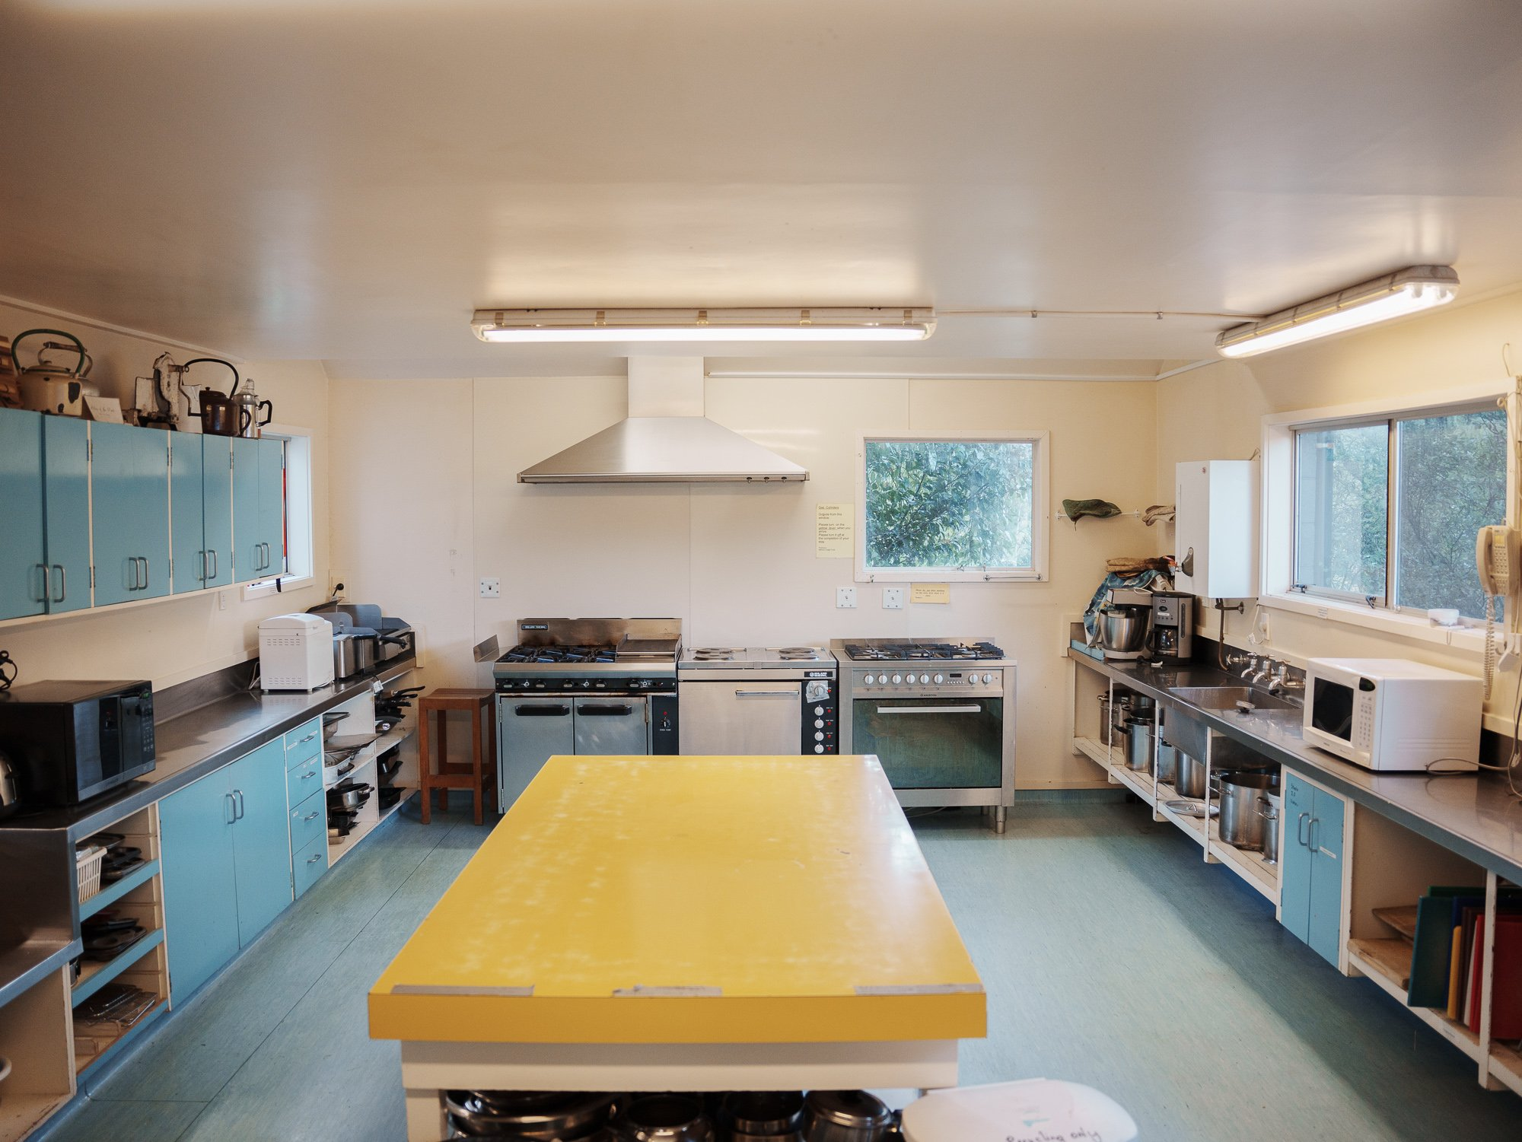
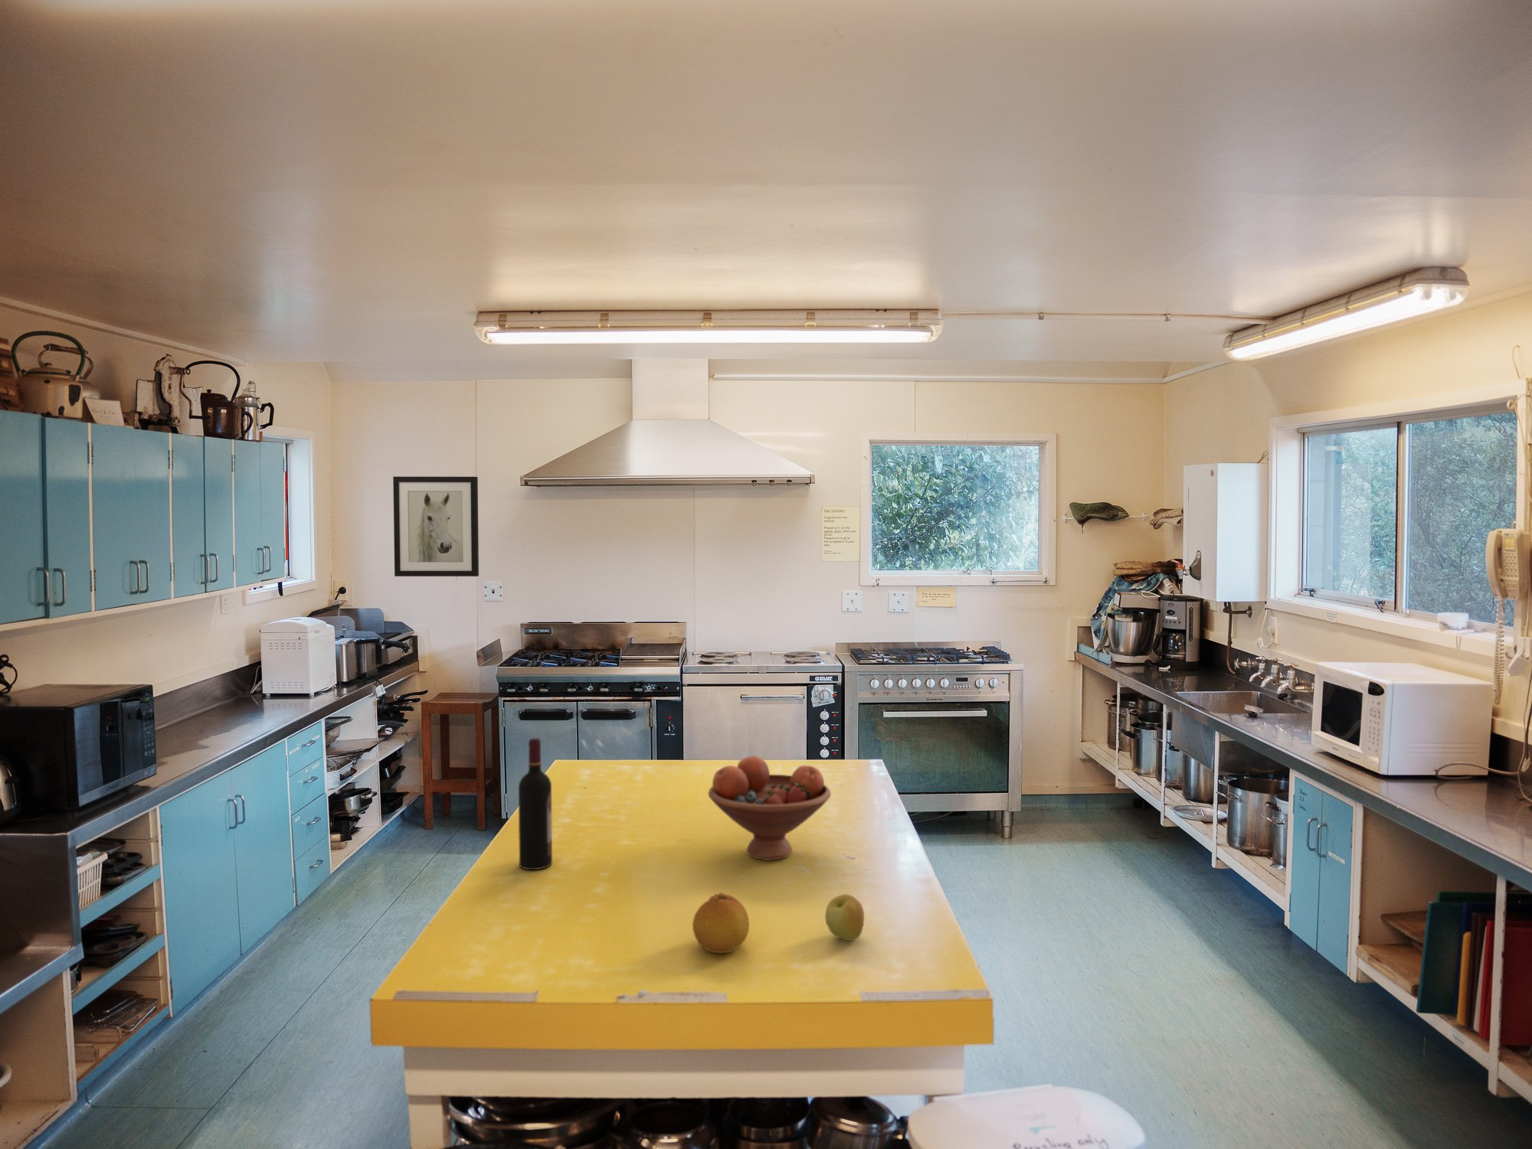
+ fruit (721, 921)
+ wall art (436, 526)
+ apple (845, 917)
+ wine bottle (535, 801)
+ fruit bowl (769, 809)
